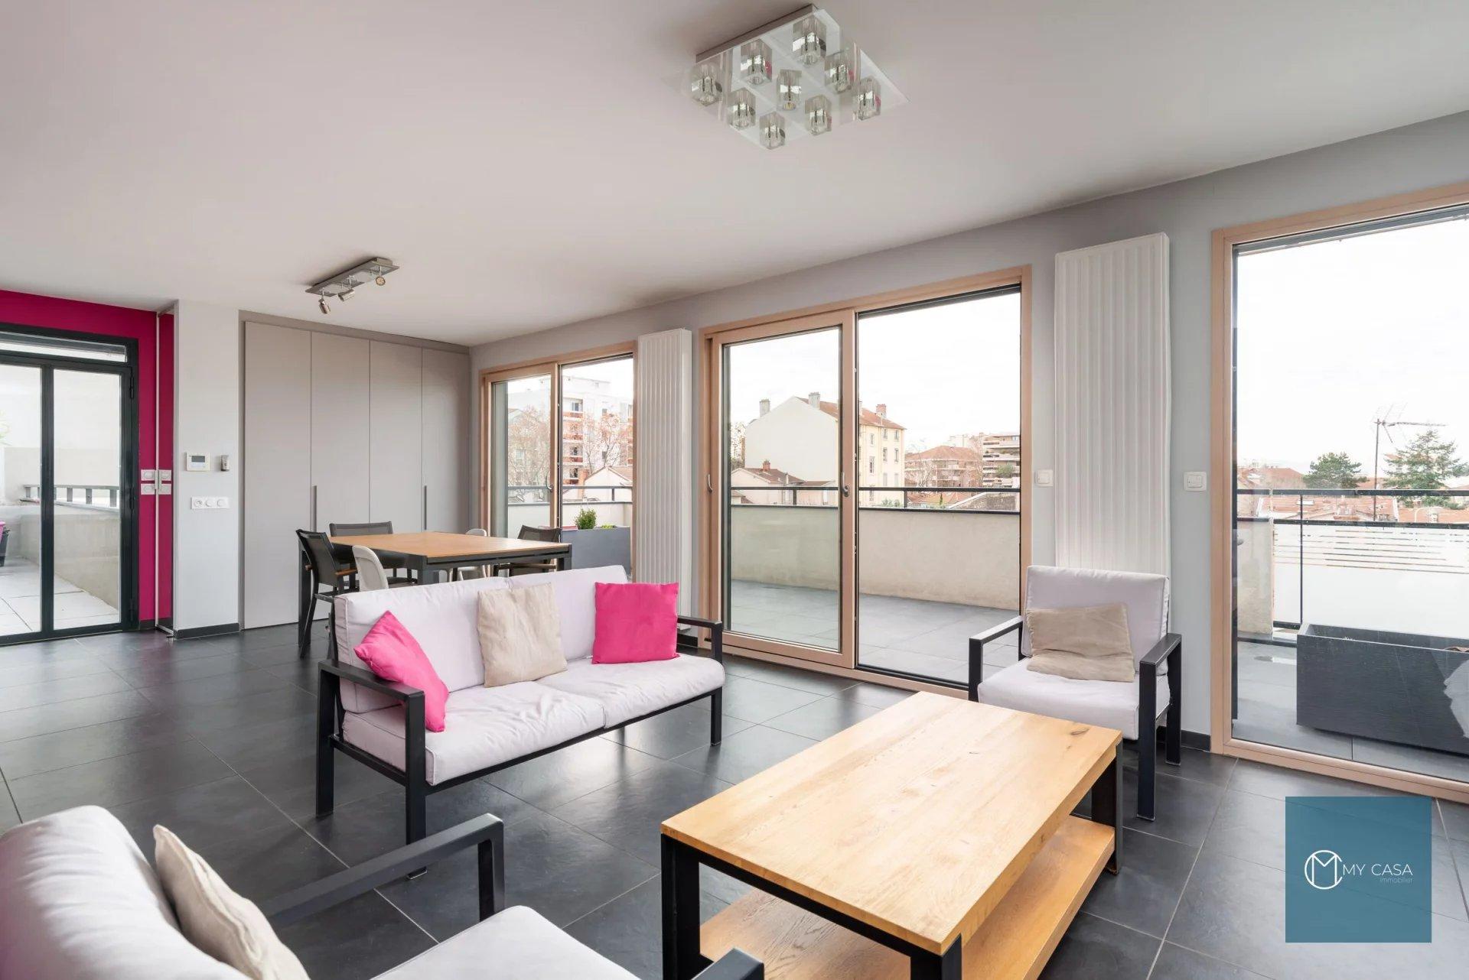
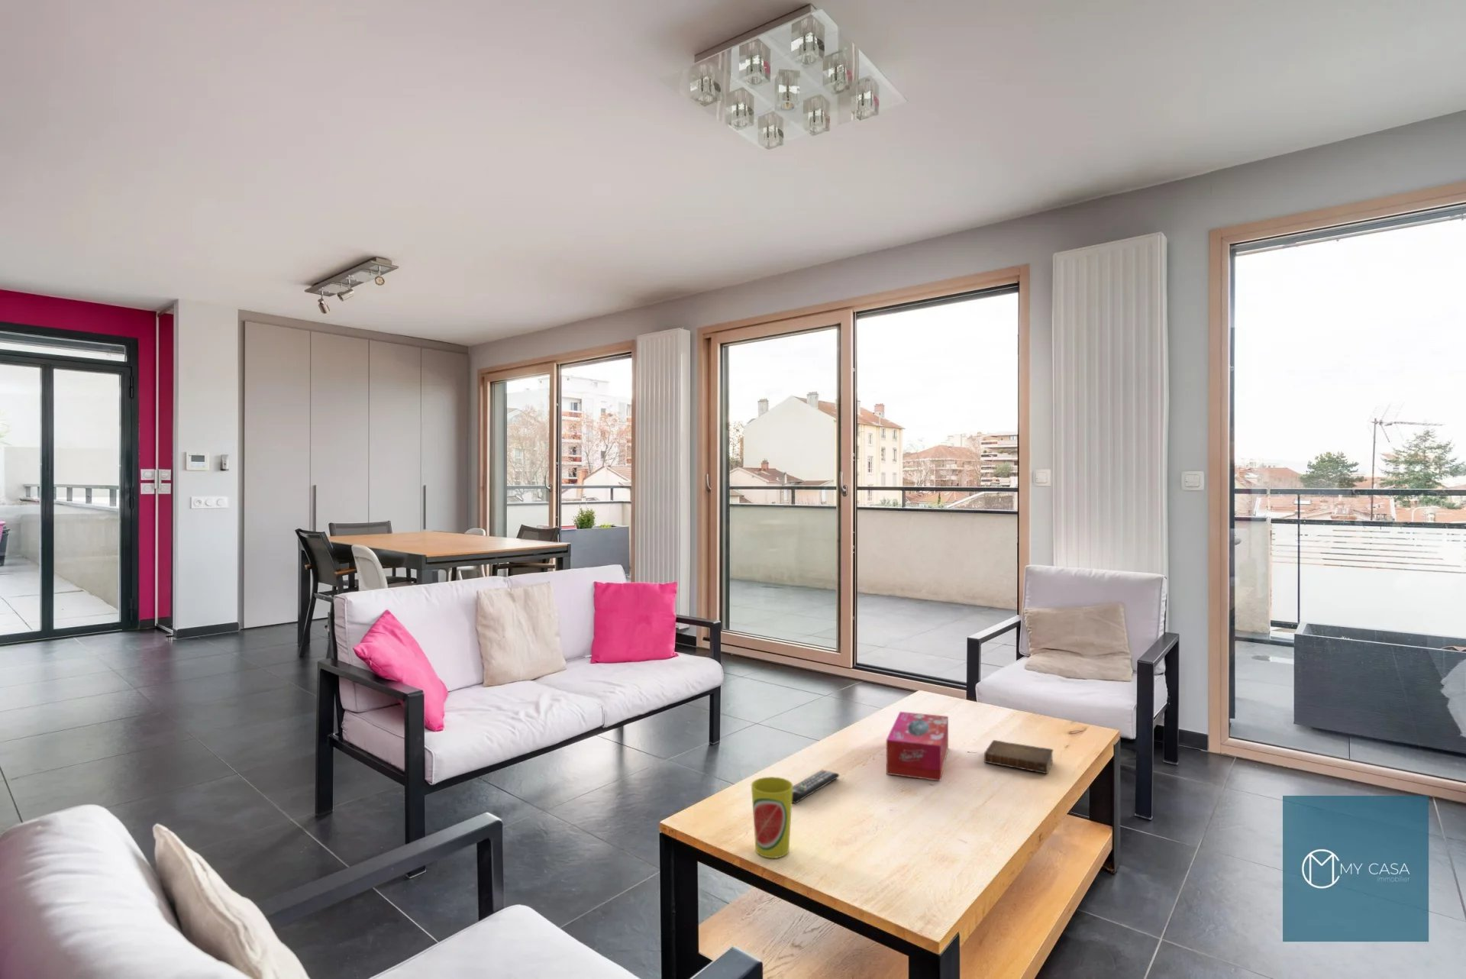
+ cup (772, 817)
+ remote control (813, 785)
+ book (1018, 756)
+ tissue box (919, 744)
